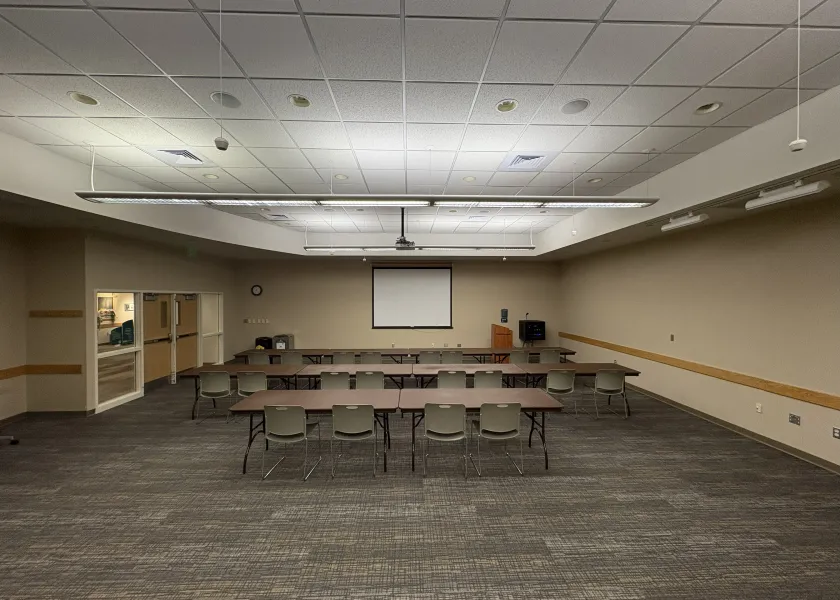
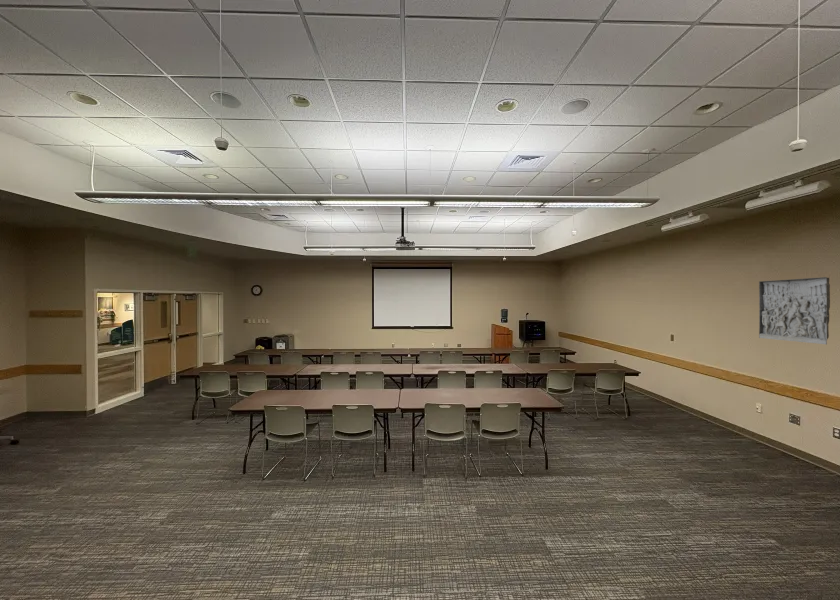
+ wall panel (792, 310)
